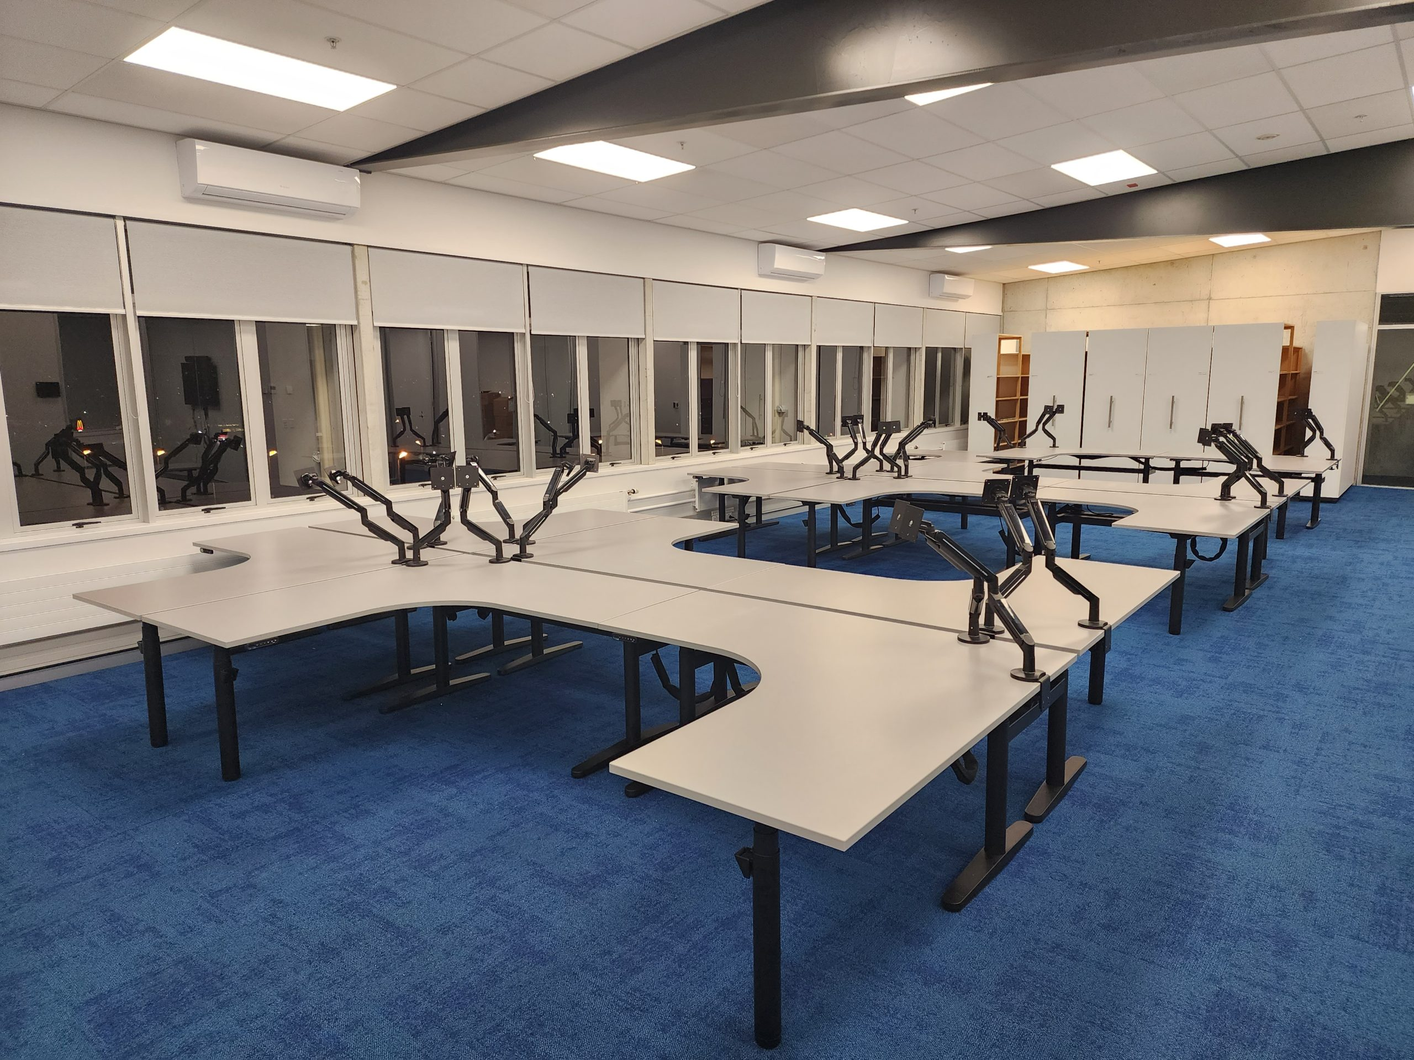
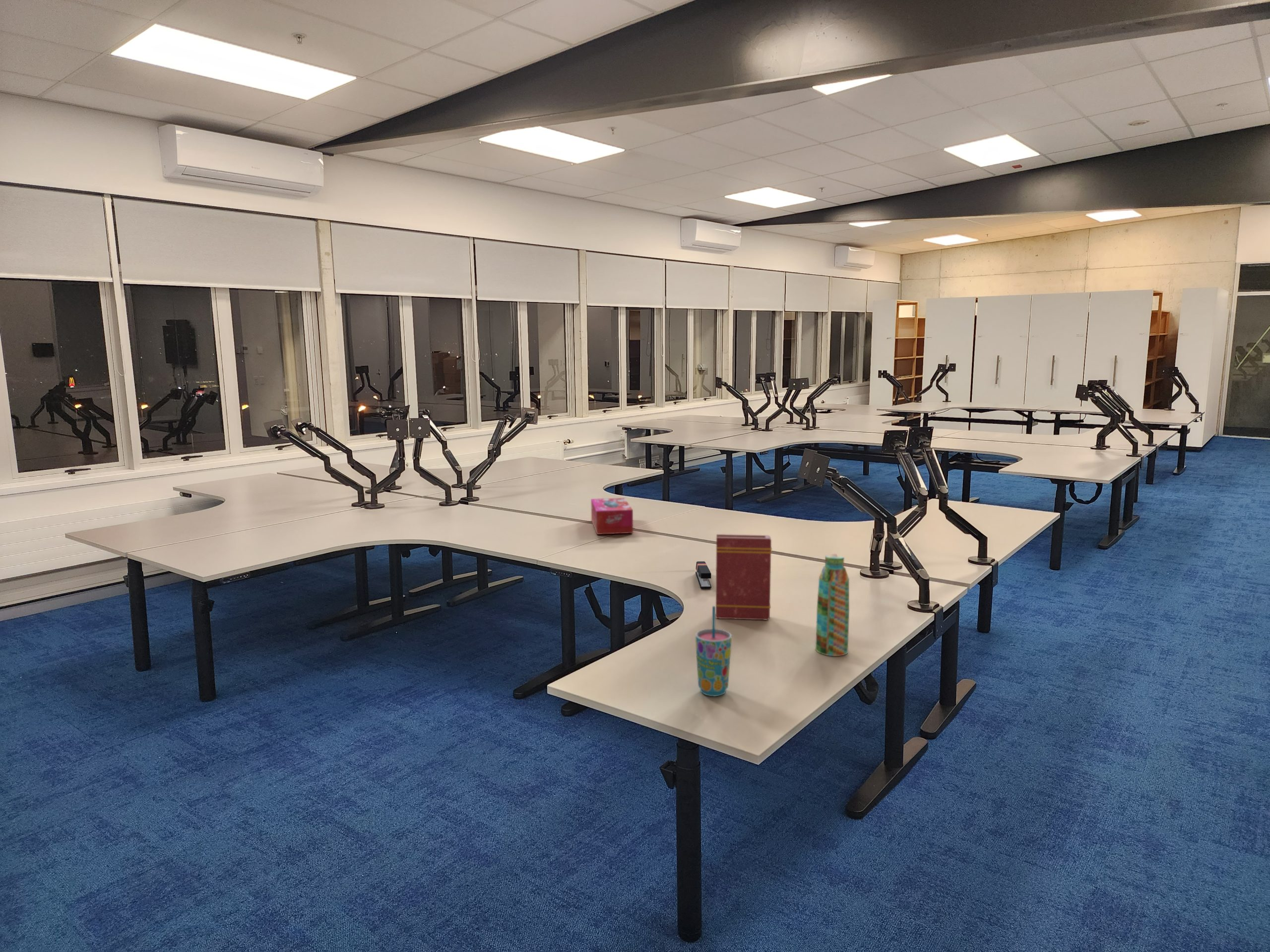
+ cup (713, 649)
+ book (743, 577)
+ tissue box (611, 515)
+ water bottle (833, 603)
+ stapler (703, 573)
